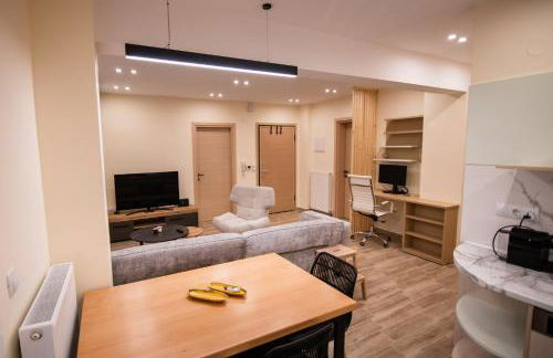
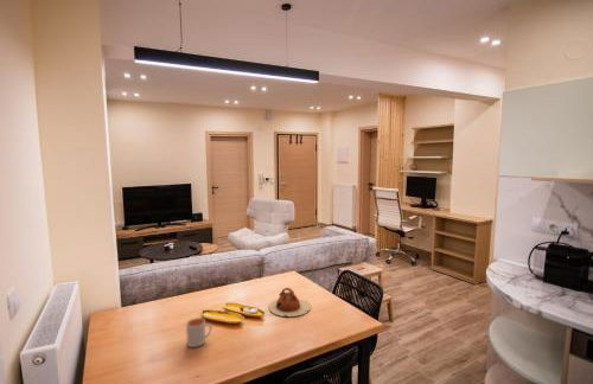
+ mug (199, 332)
+ teapot (289, 296)
